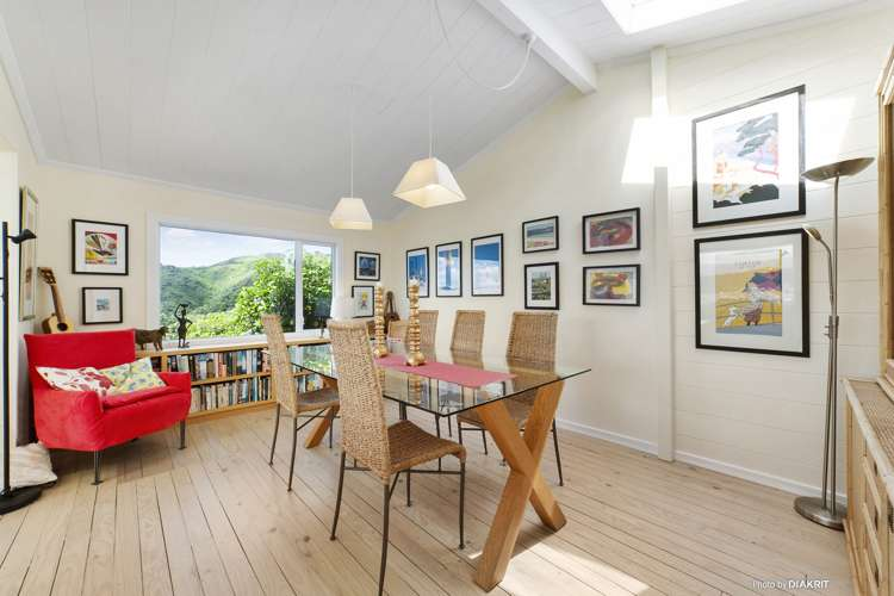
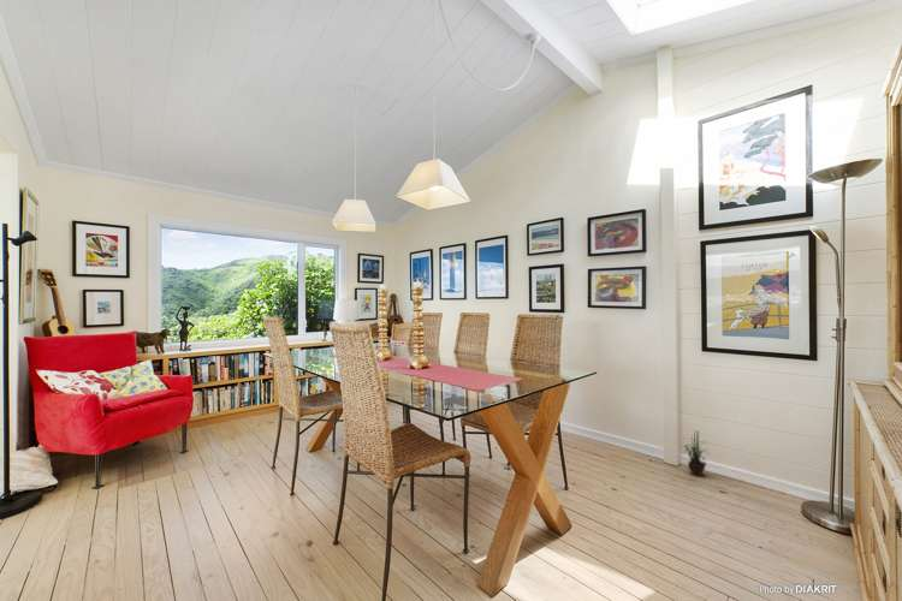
+ potted plant (694, 447)
